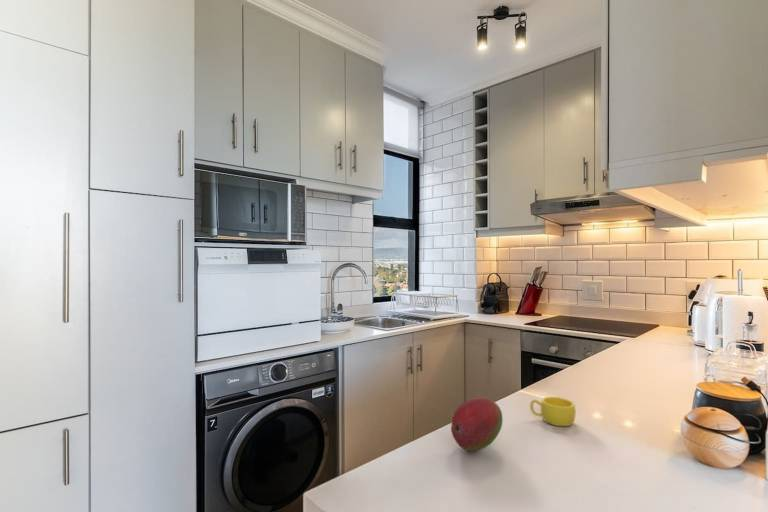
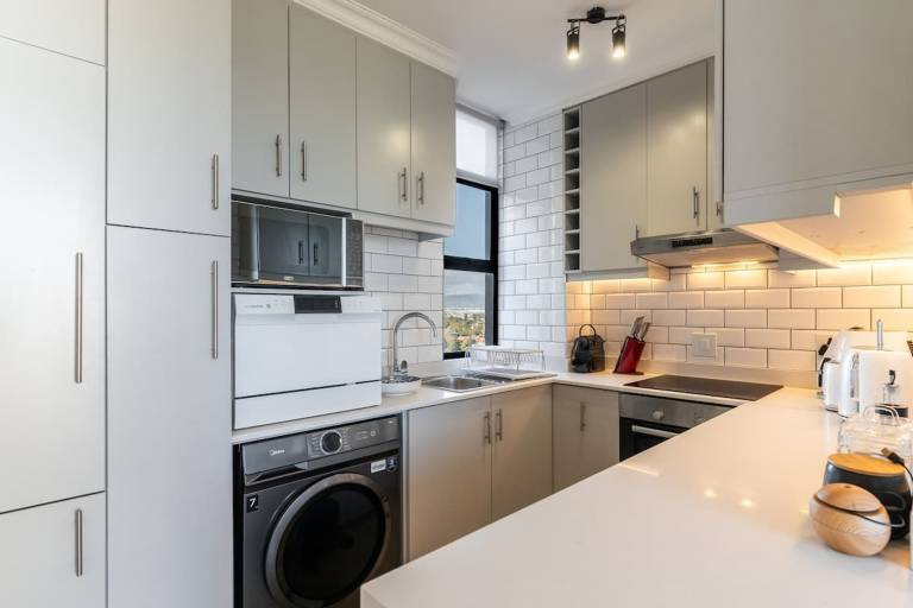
- fruit (478, 423)
- cup (552, 410)
